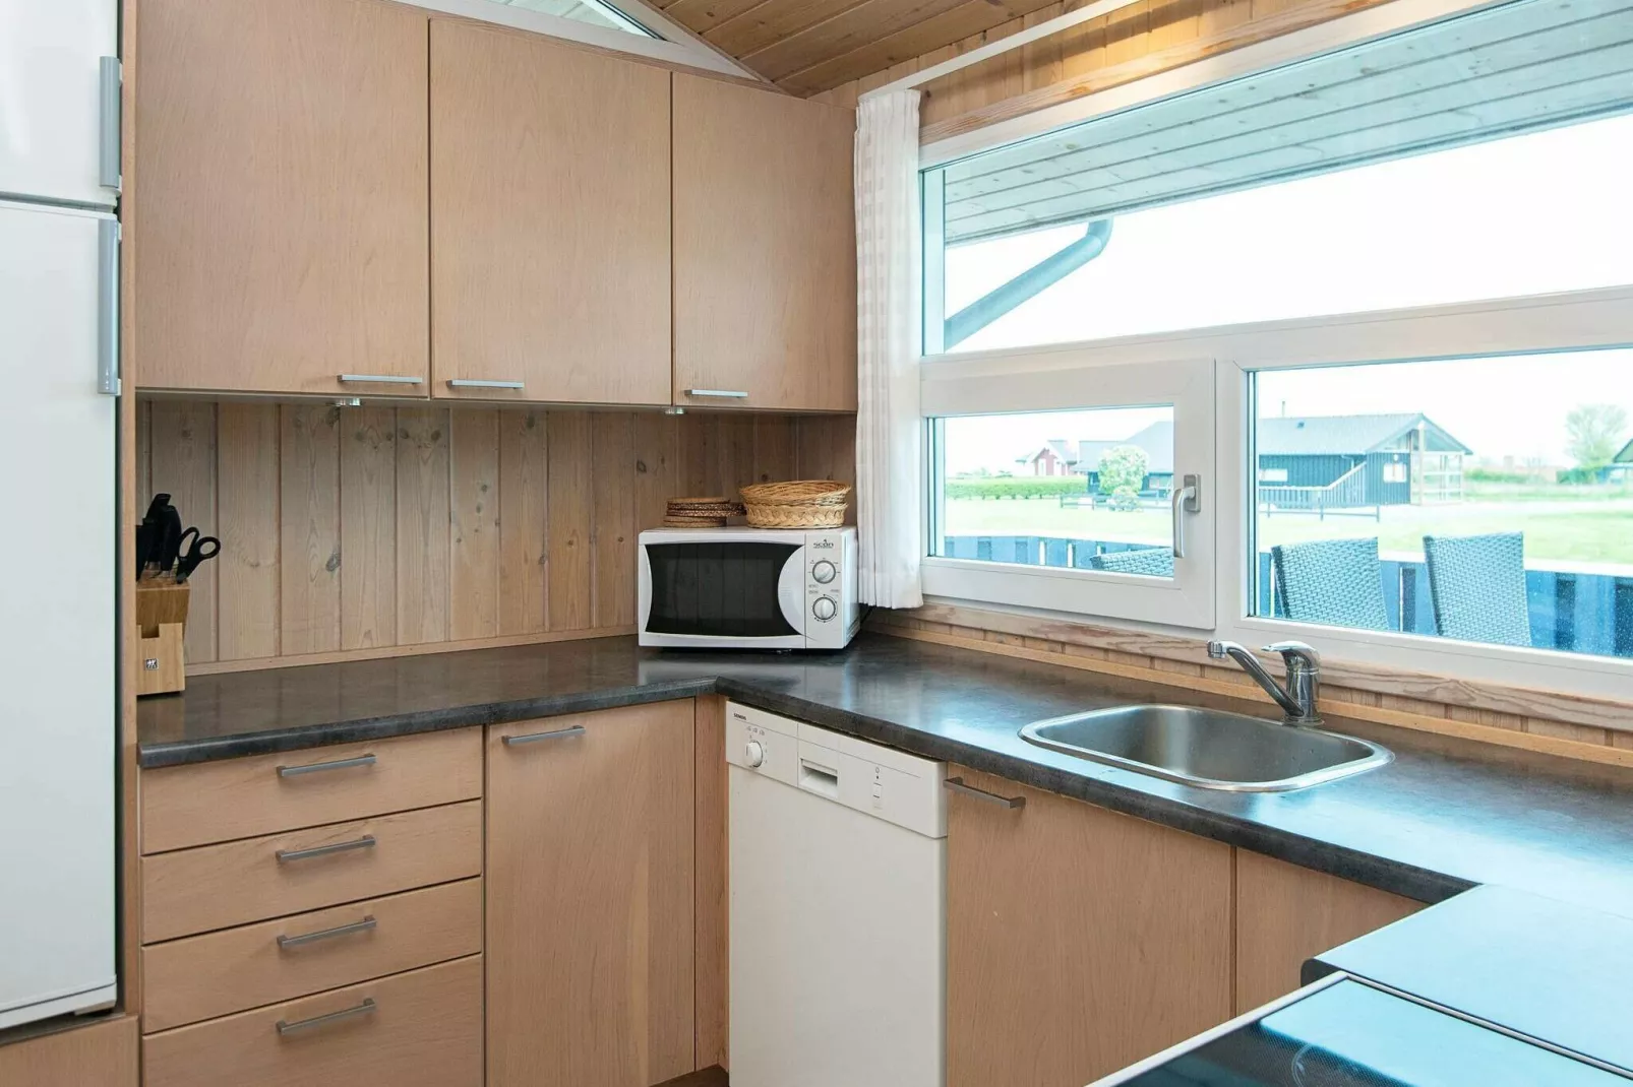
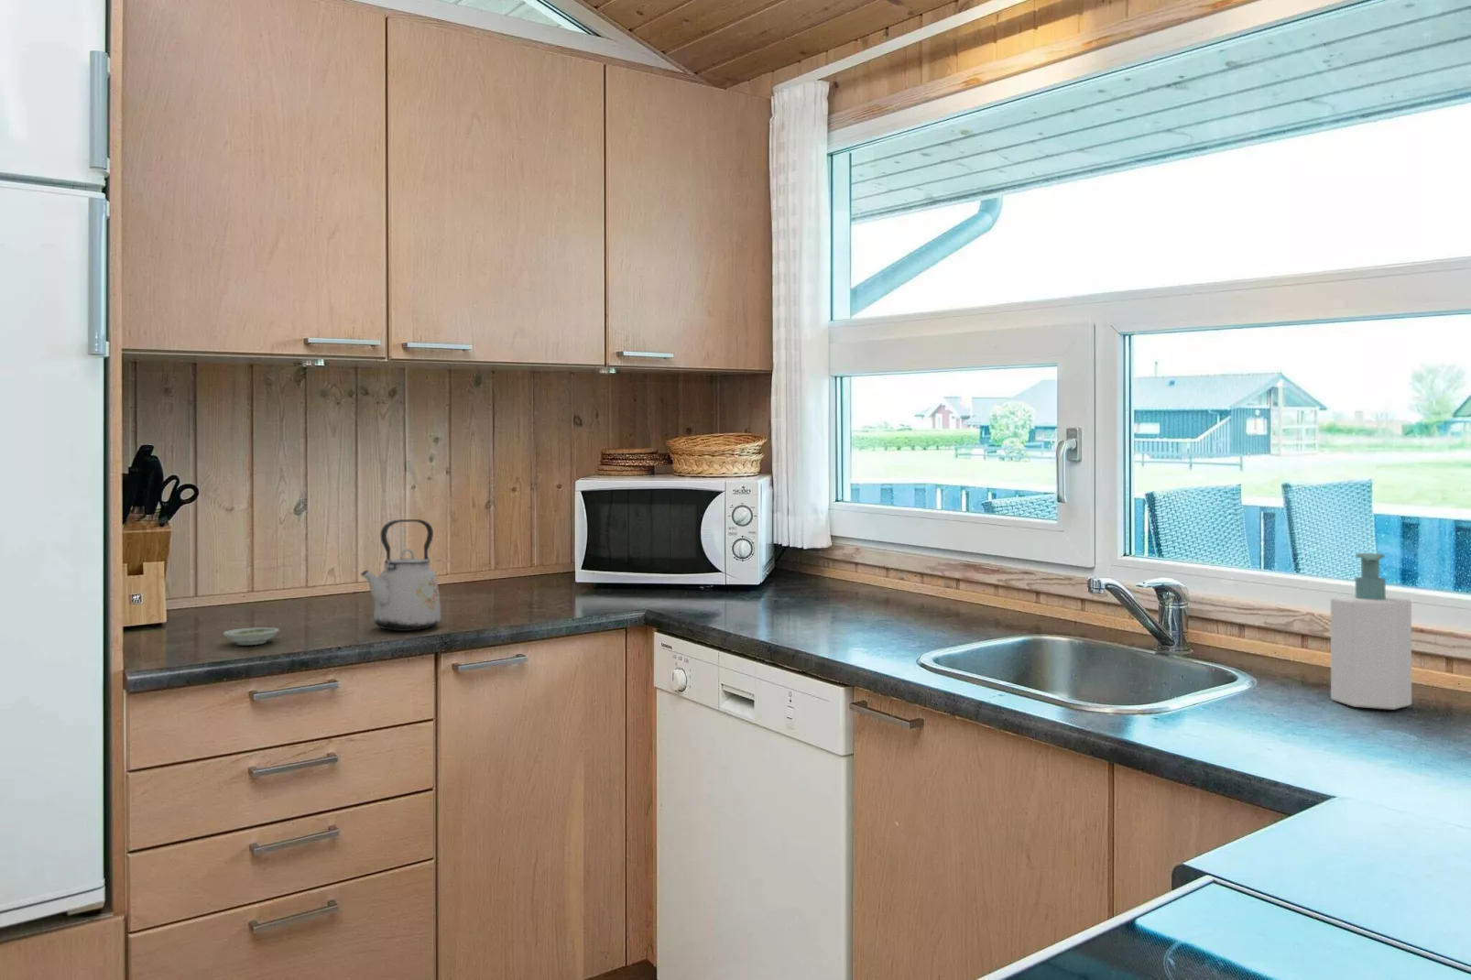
+ saucer (250, 637)
+ kettle (397, 574)
+ soap bottle (1370, 628)
